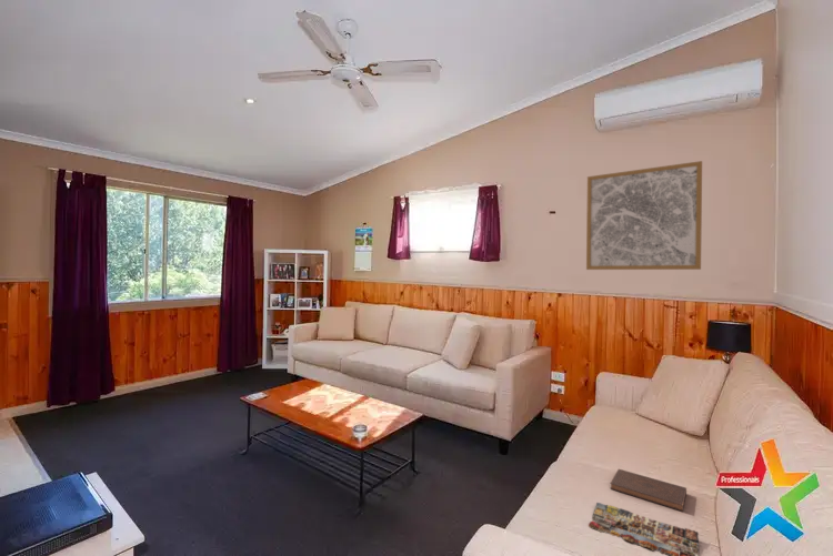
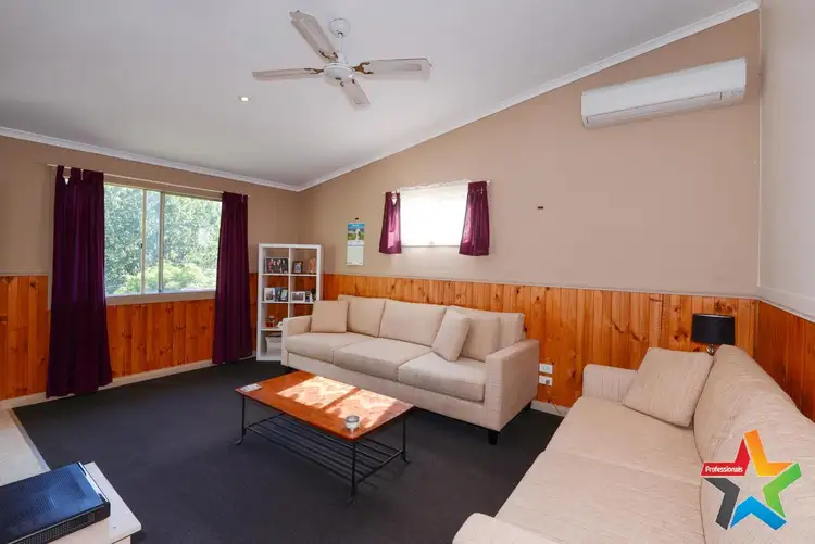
- book (648, 487)
- wall art (640, 220)
- magazine (641, 529)
